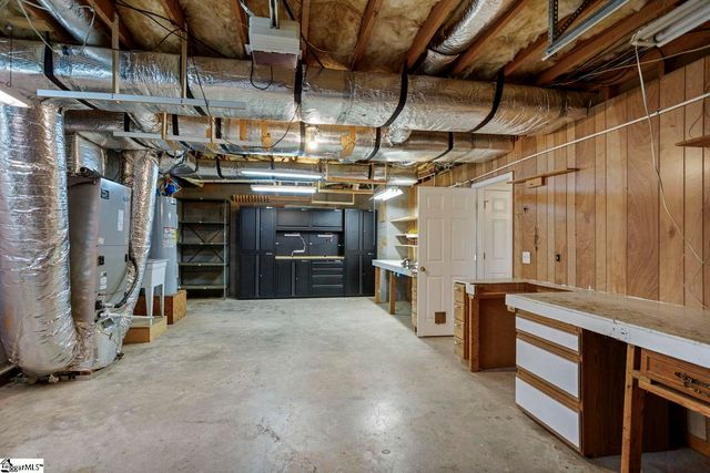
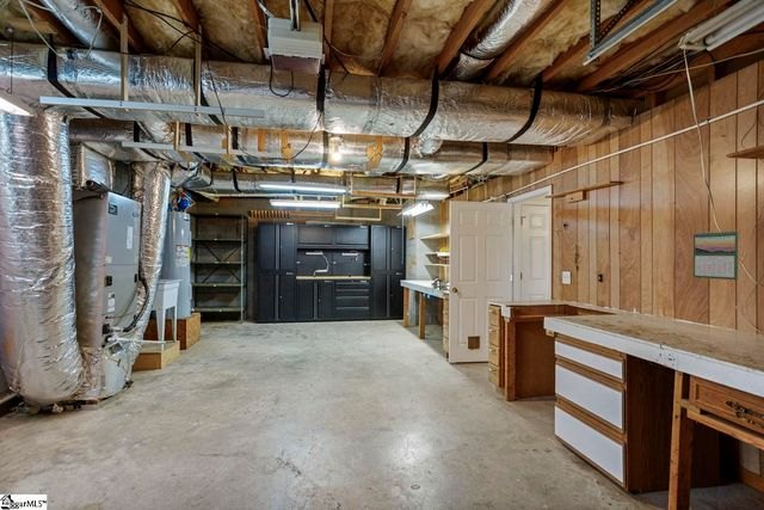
+ calendar (714, 254)
